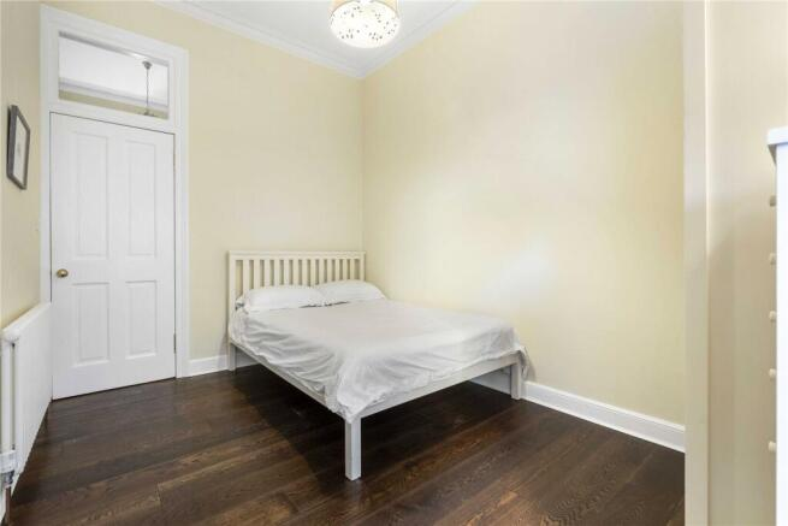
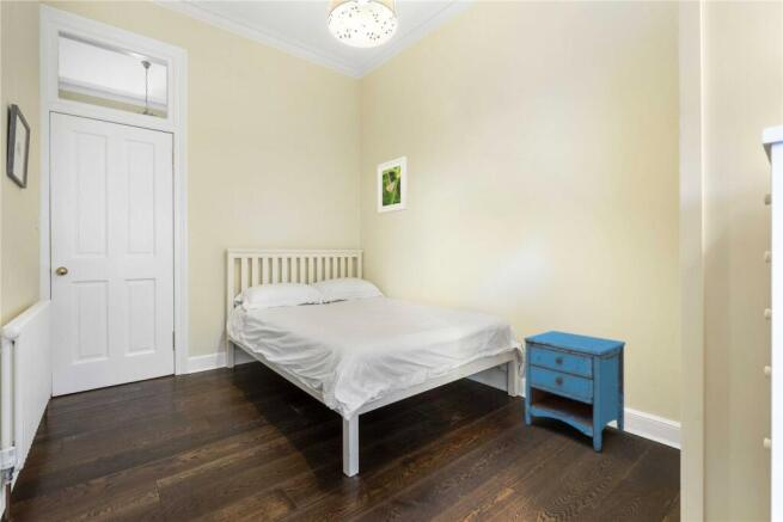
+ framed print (391, 186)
+ nightstand (573, 383)
